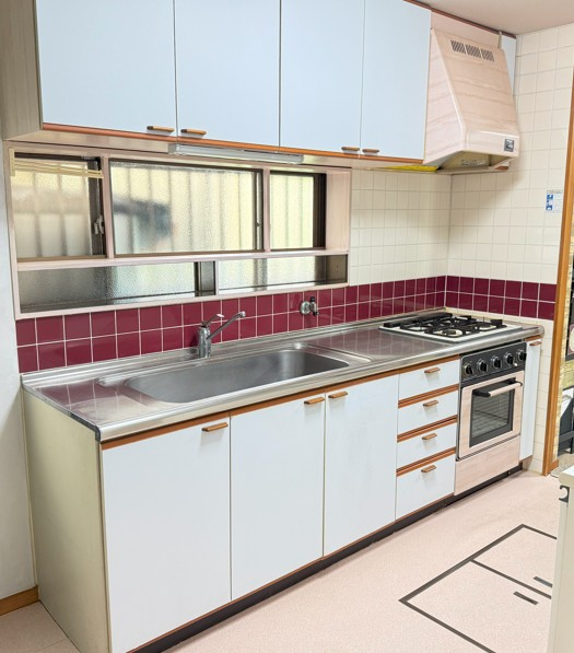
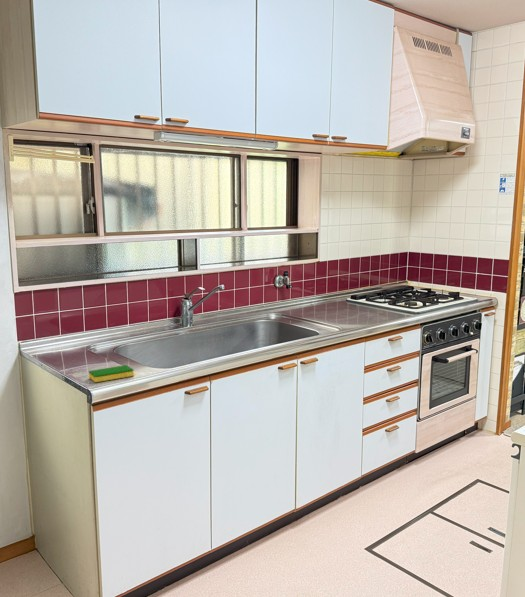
+ dish sponge (111, 373)
